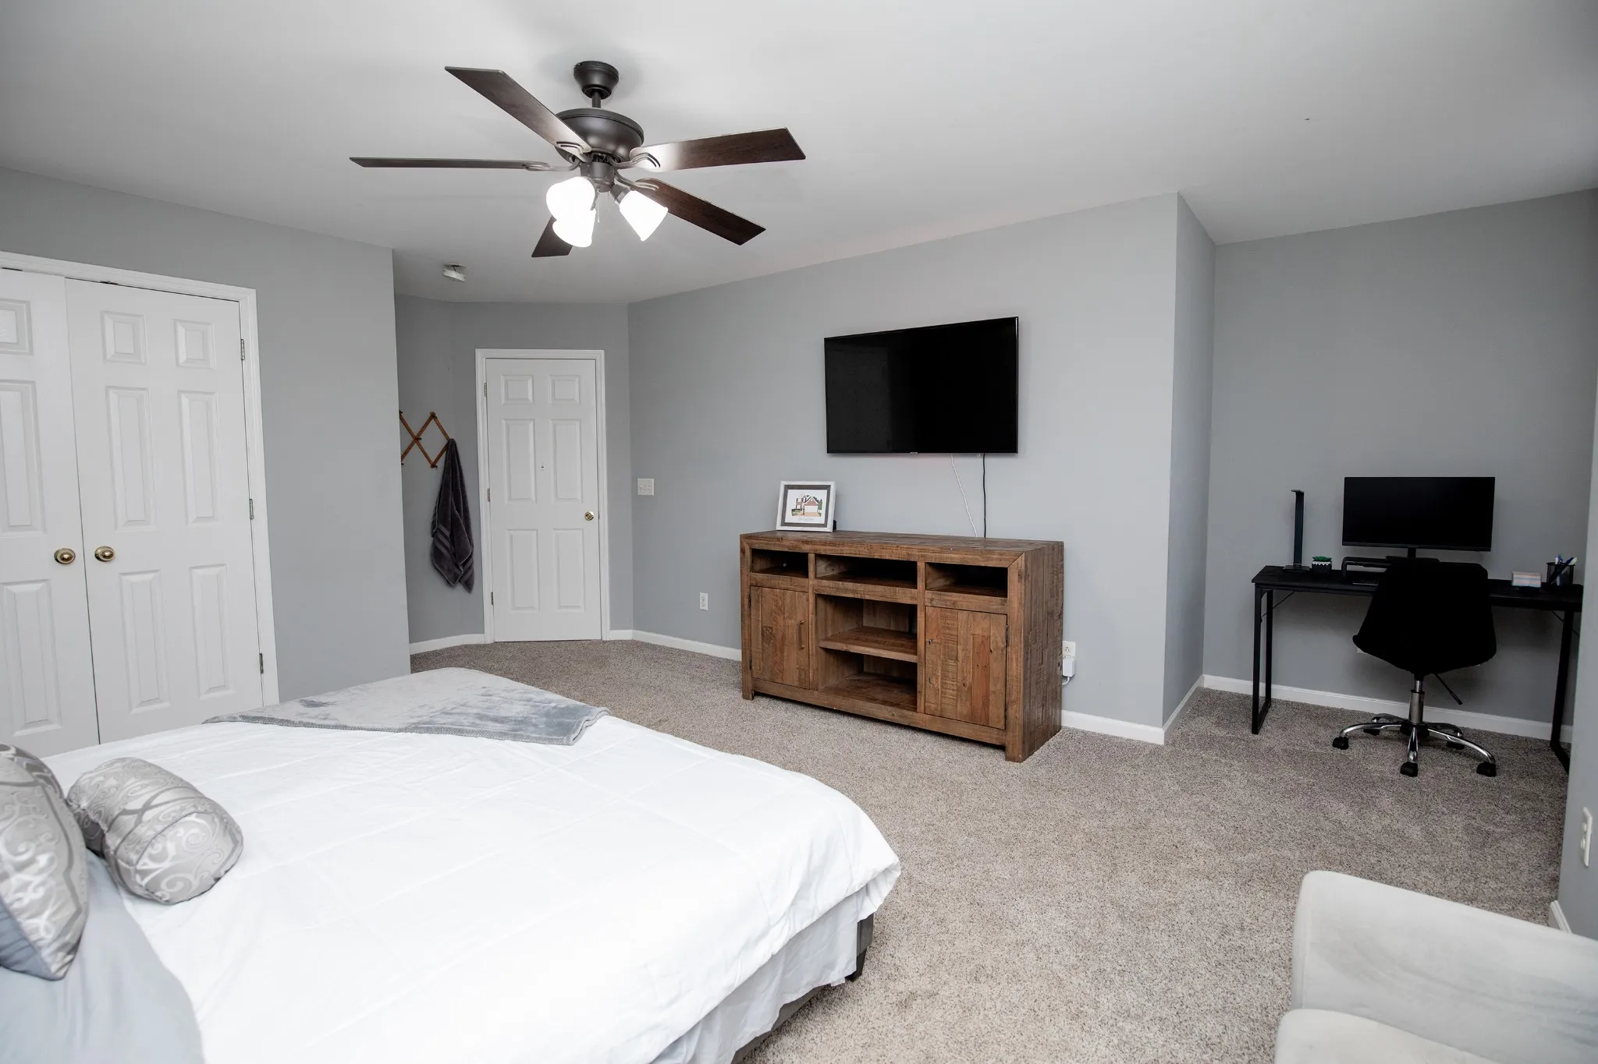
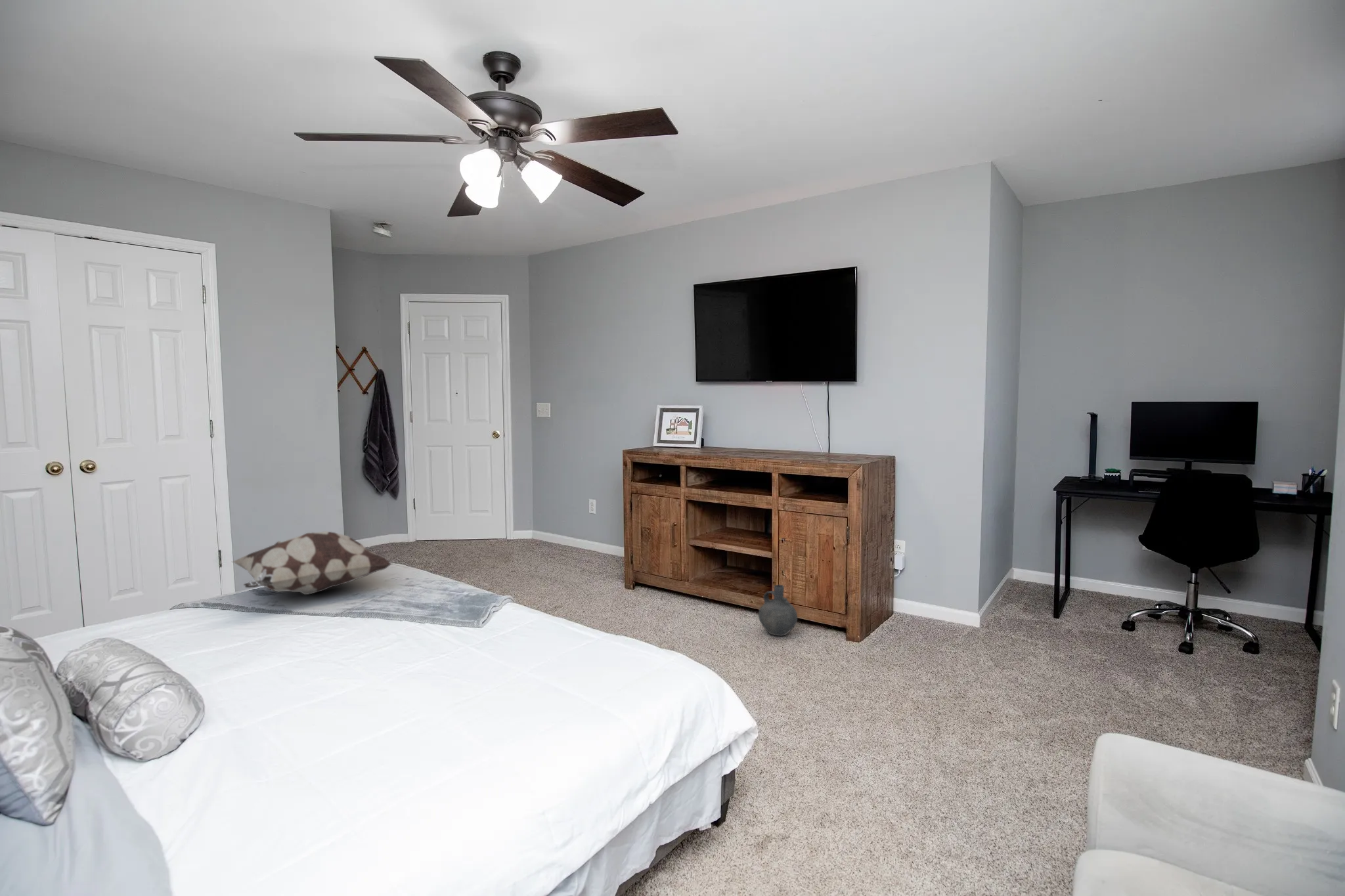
+ decorative pillow (310, 563)
+ ceramic jug (778, 609)
